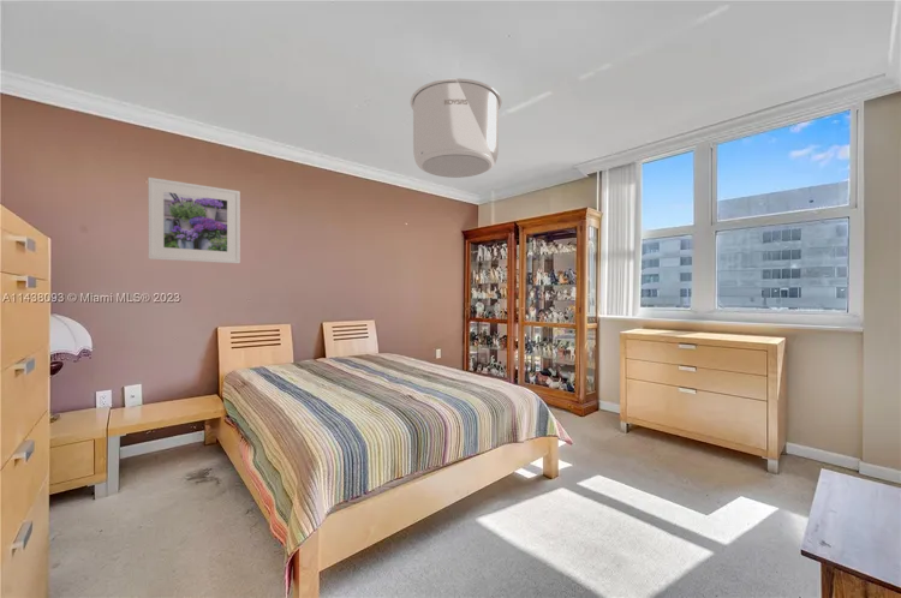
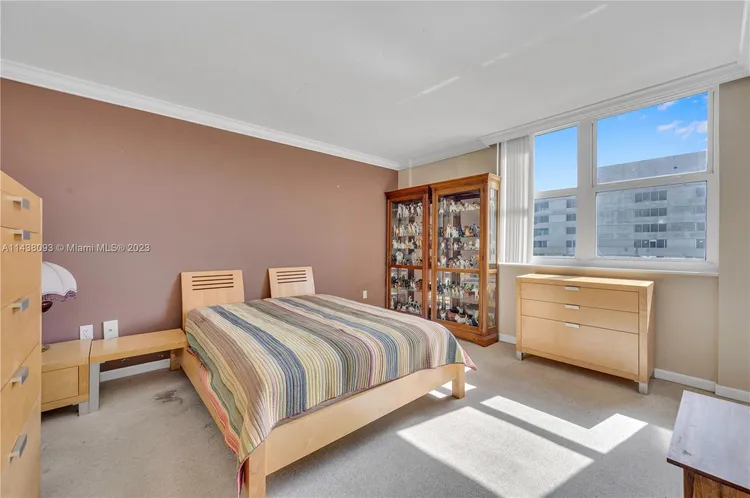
- ceiling light (455, 134)
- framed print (196, 222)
